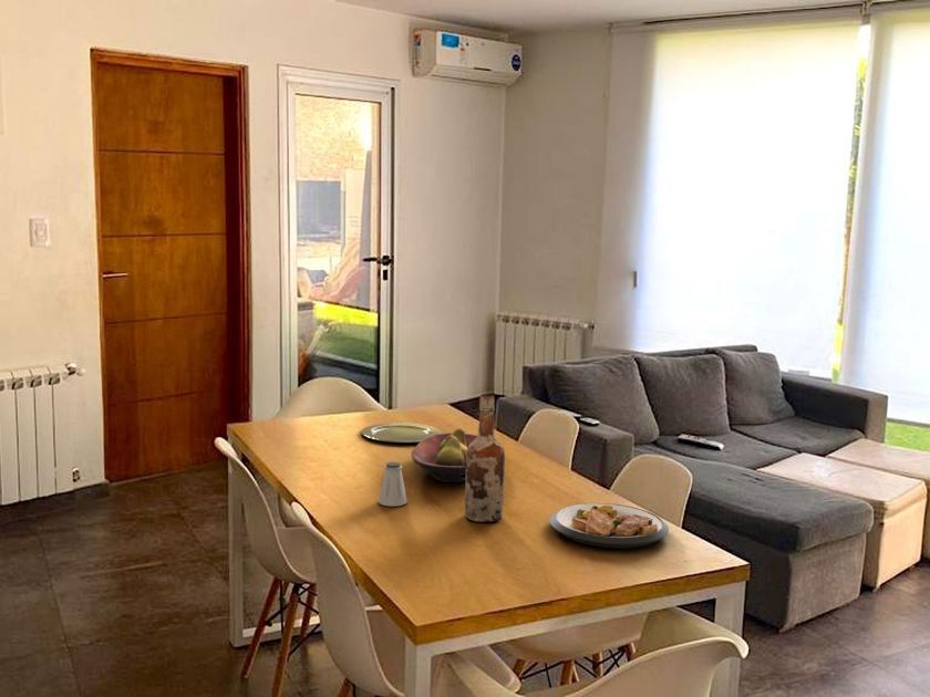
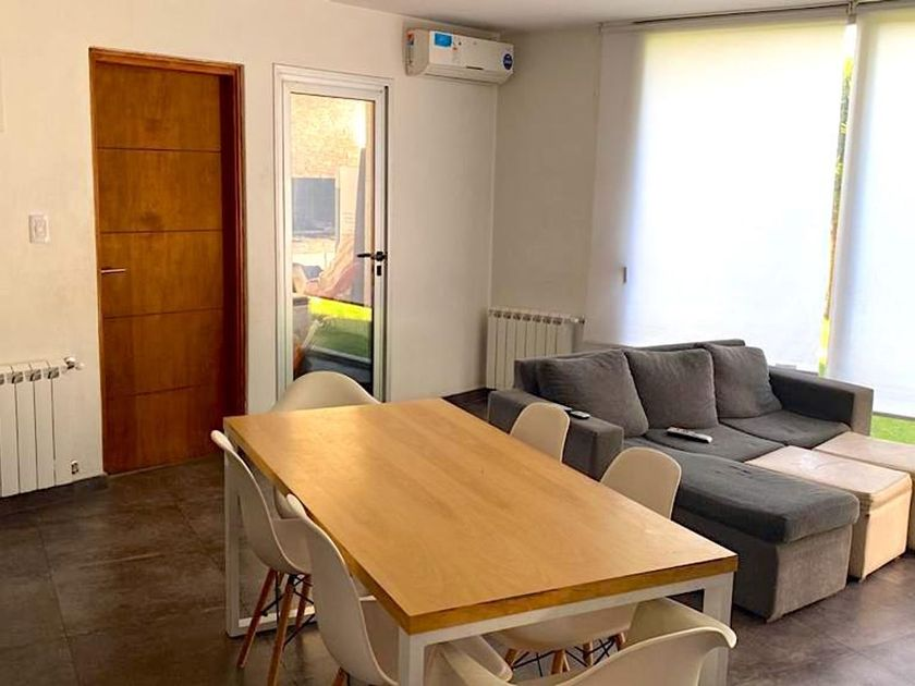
- saltshaker (392, 482)
- wine bottle (485, 456)
- plate (401, 433)
- fruit bowl (453, 450)
- plate (609, 520)
